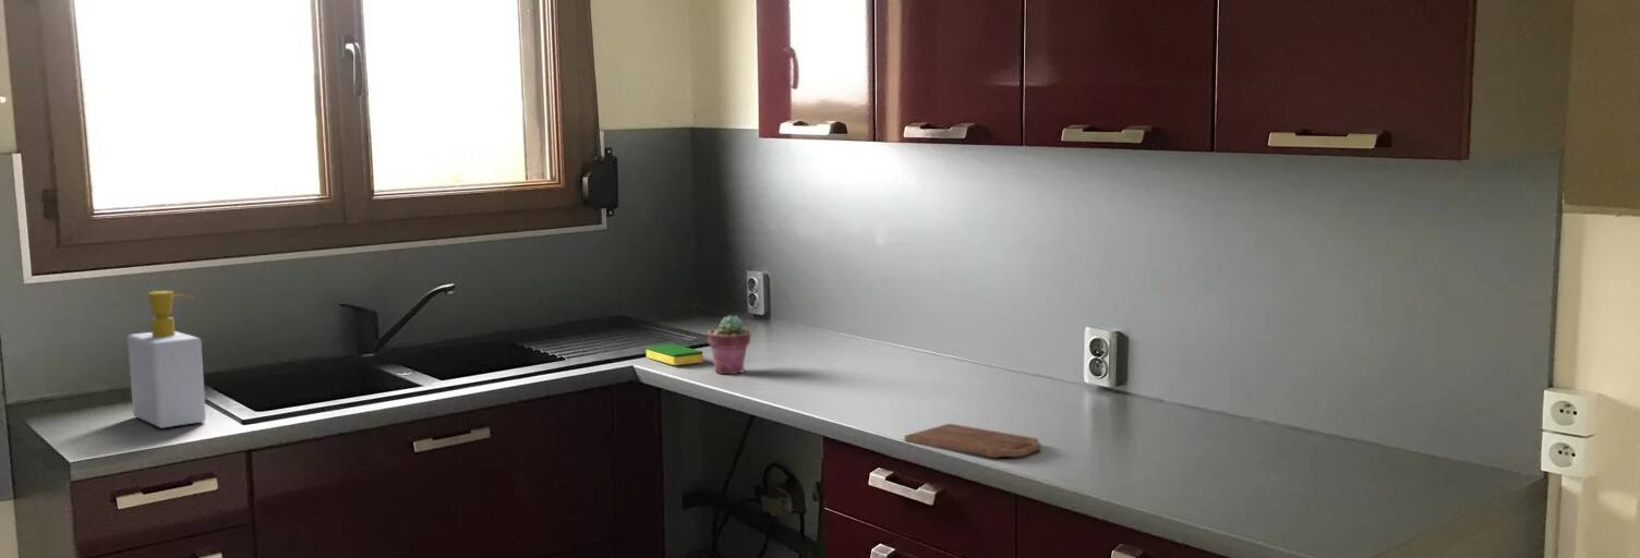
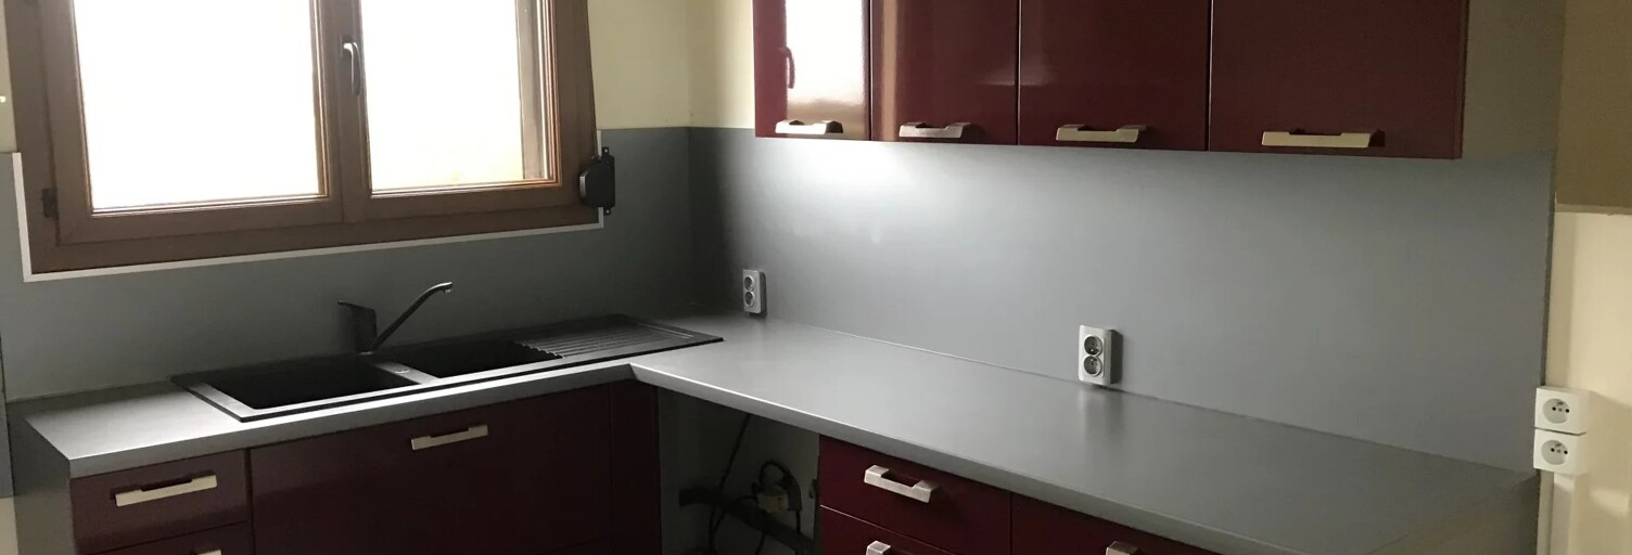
- cutting board (977, 440)
- dish sponge (674, 354)
- soap bottle (169, 354)
- potted succulent (728, 343)
